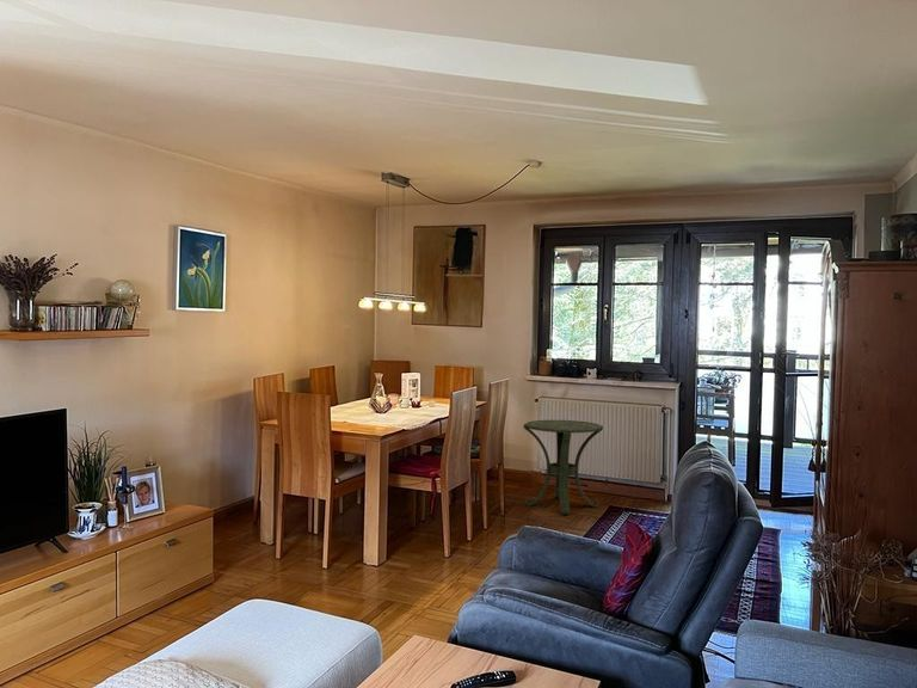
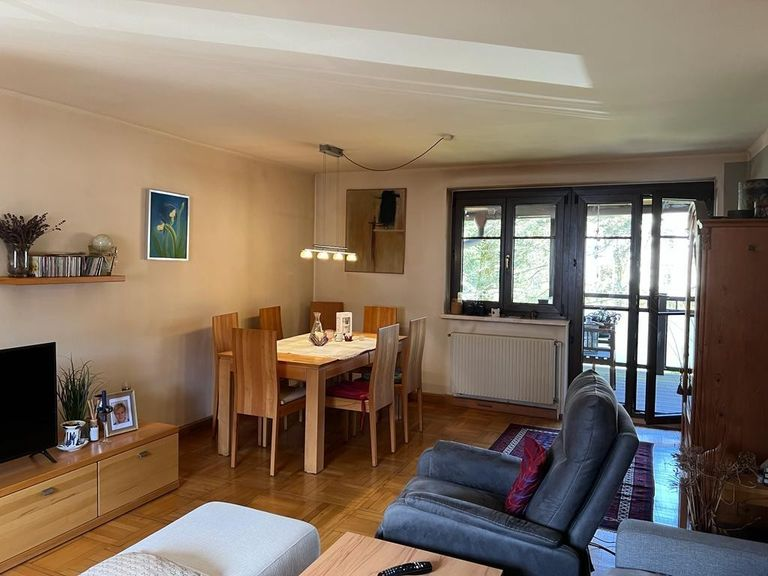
- side table (562, 465)
